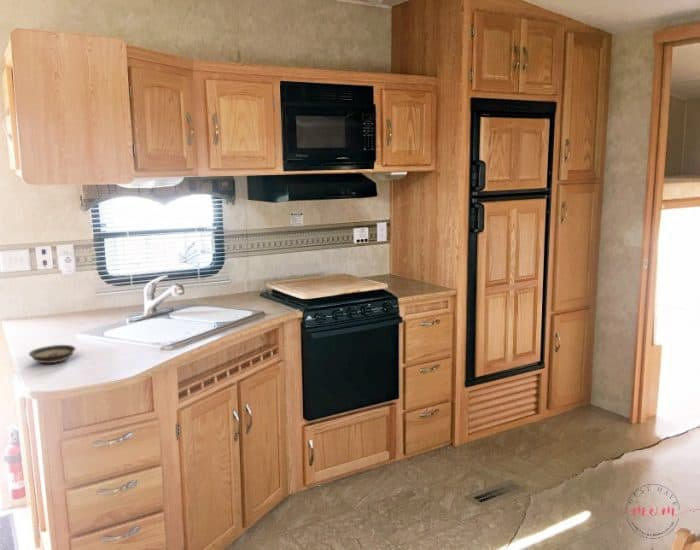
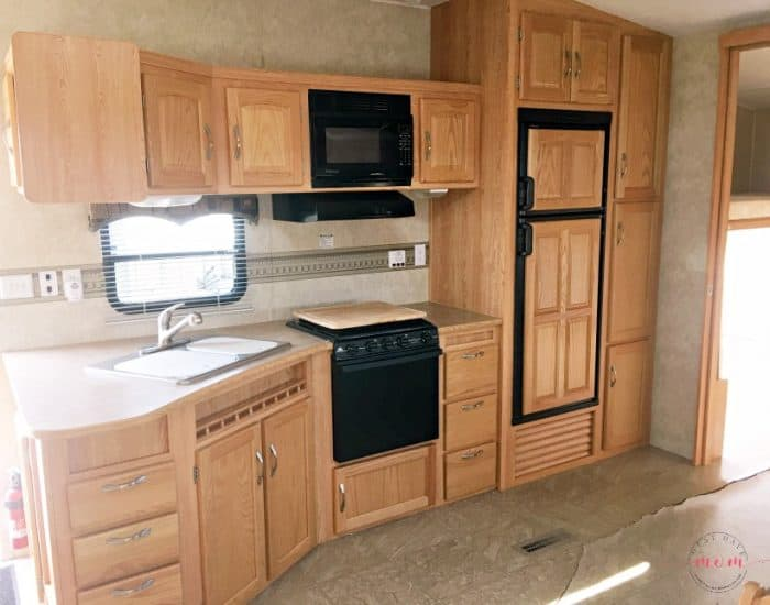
- saucer (52, 355)
